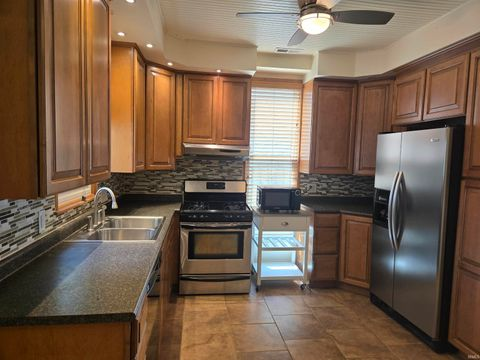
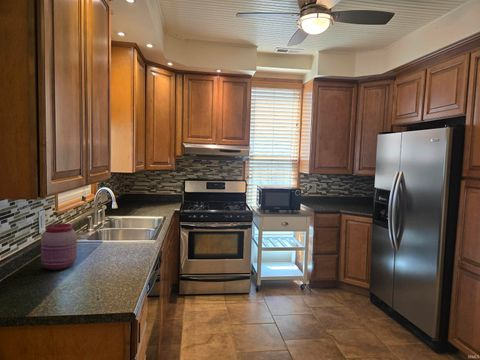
+ jar (59, 246)
